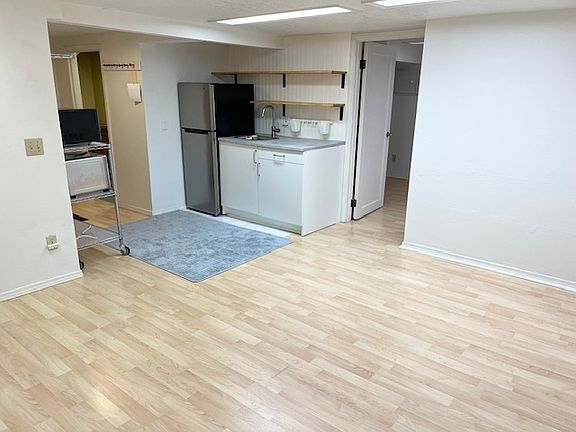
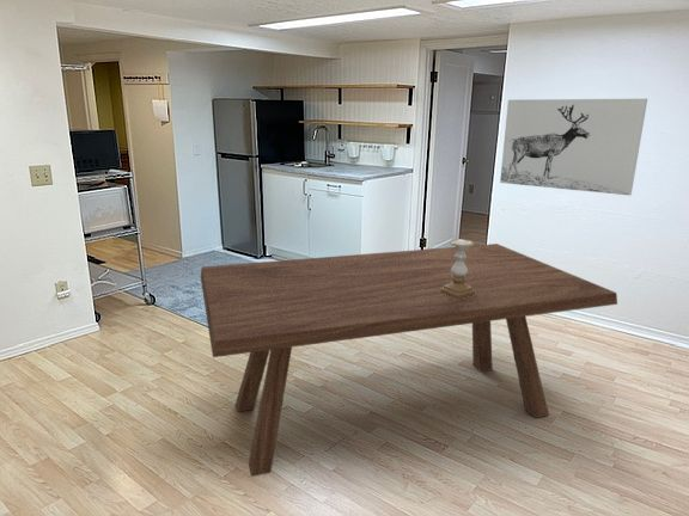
+ wall art (566, 145)
+ candle holder (459, 268)
+ dining table (391, 333)
